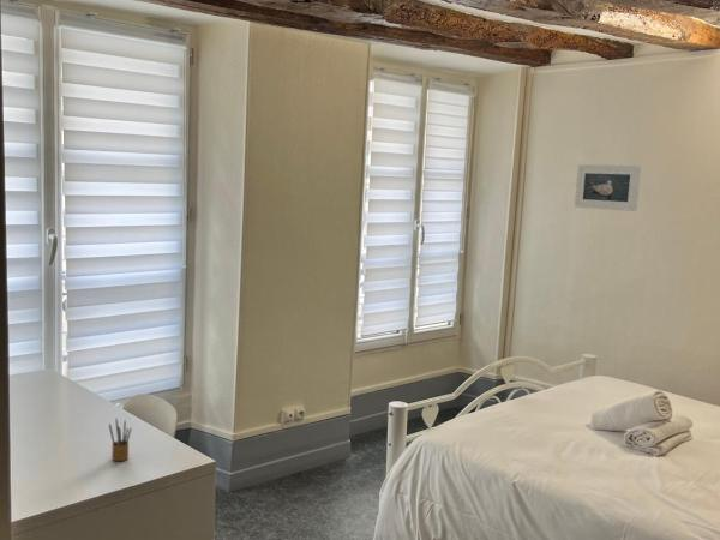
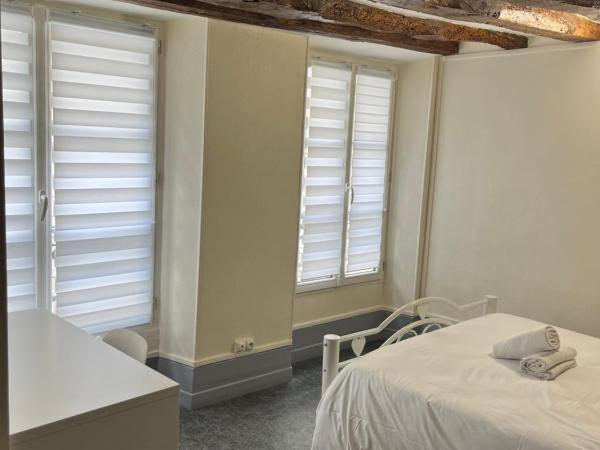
- pencil box (119, 439)
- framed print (606, 187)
